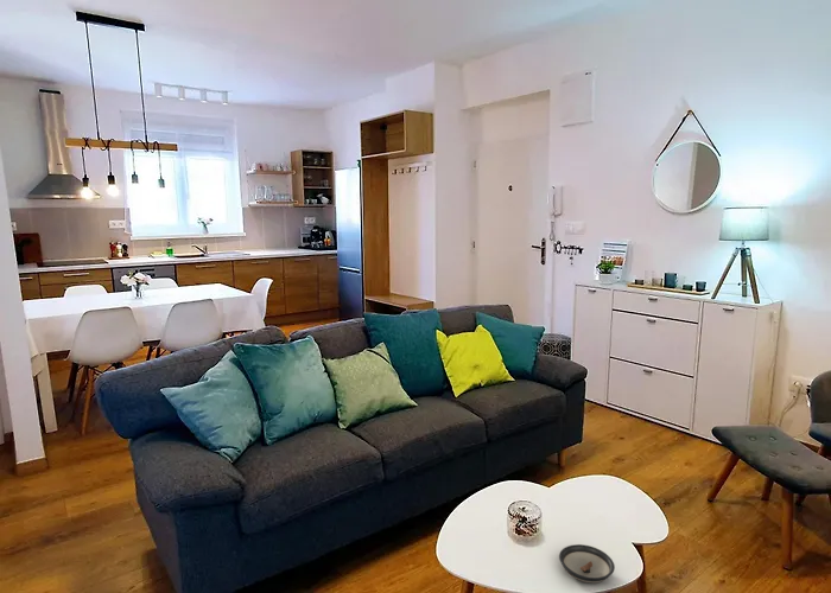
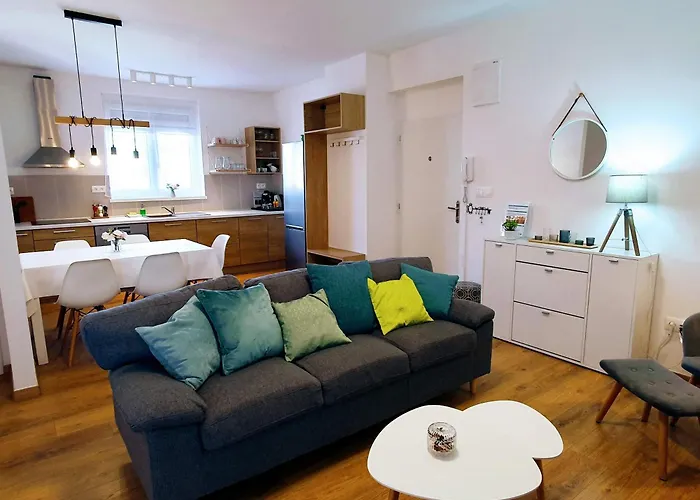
- saucer (585, 566)
